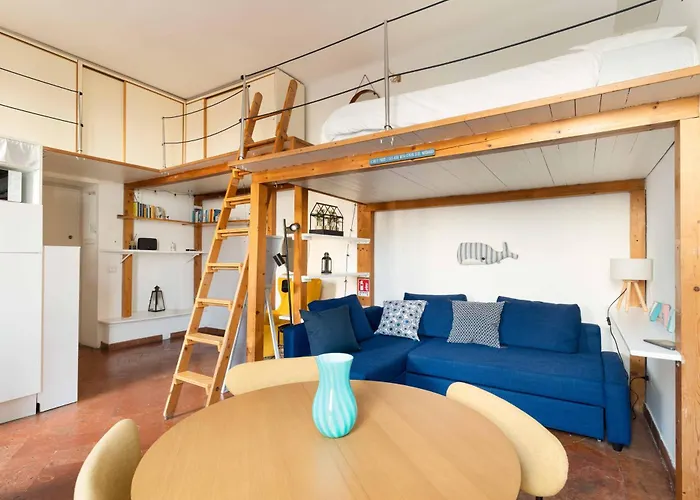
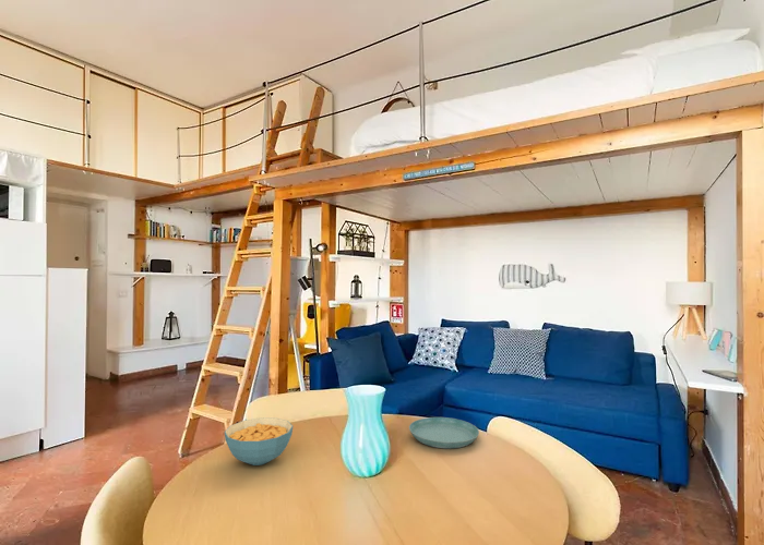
+ saucer (443, 433)
+ cereal bowl (259, 445)
